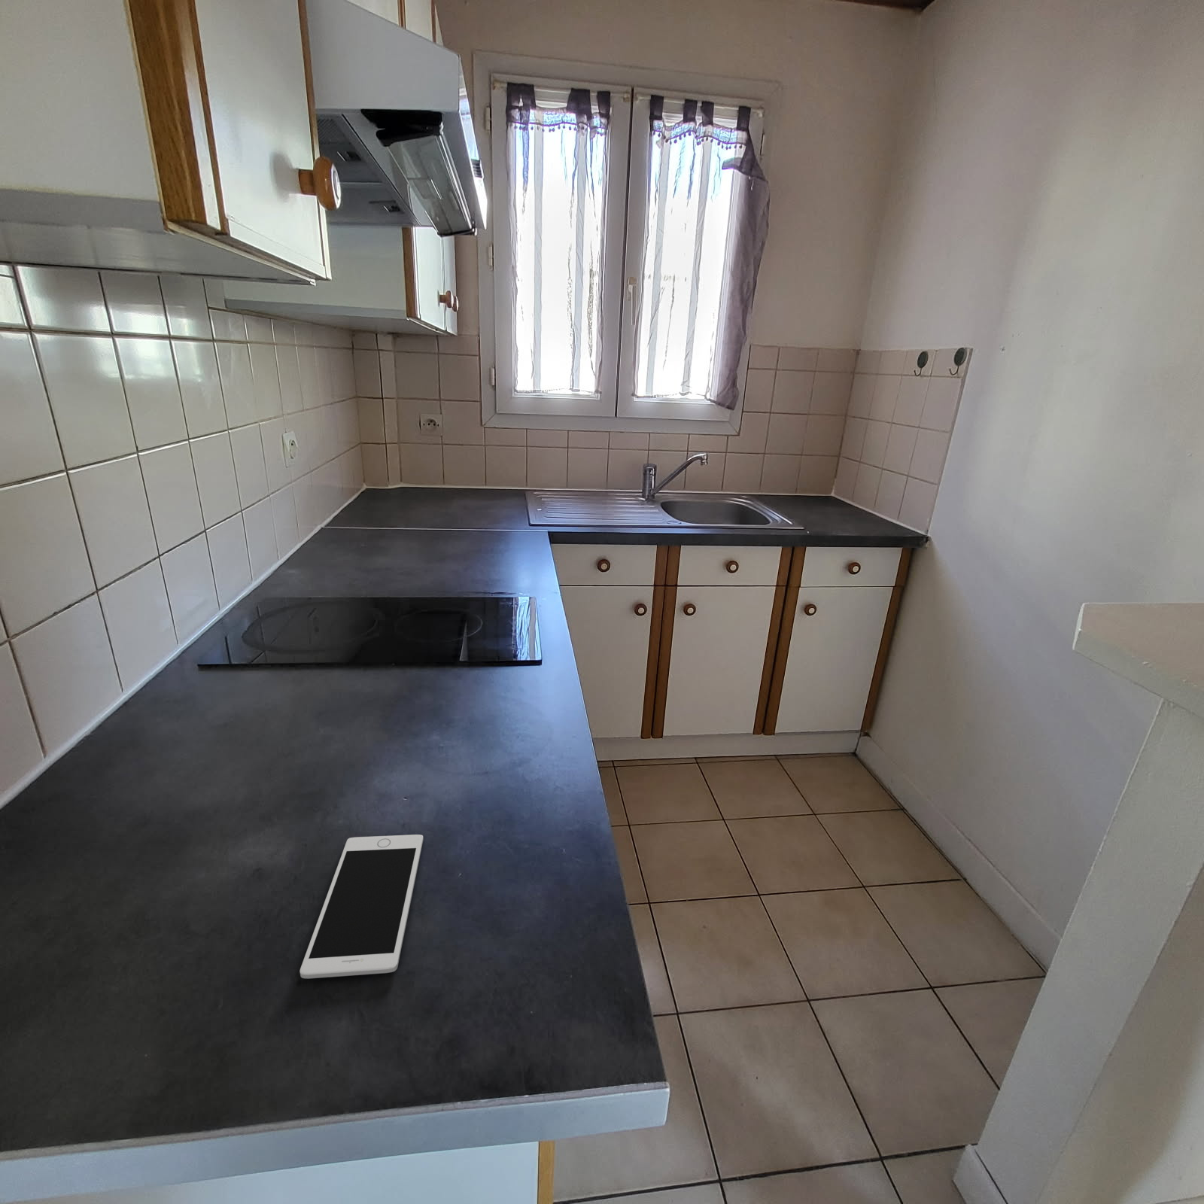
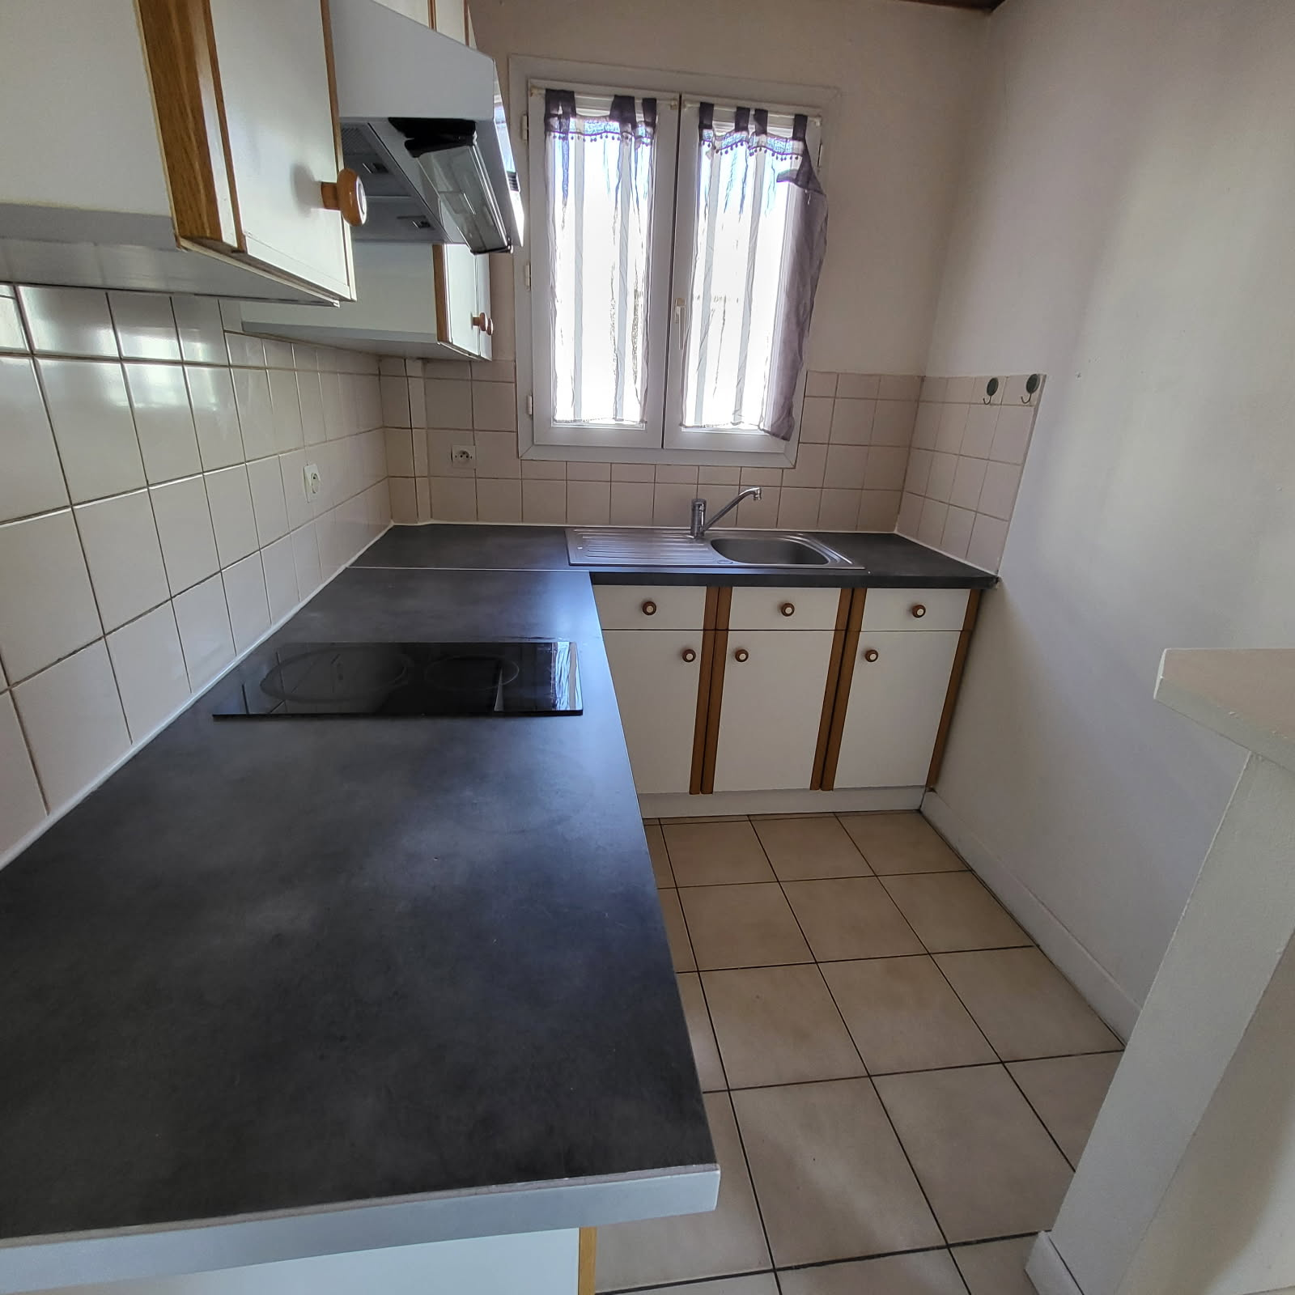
- cell phone (369, 897)
